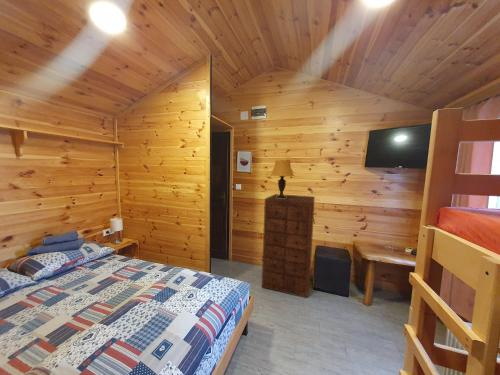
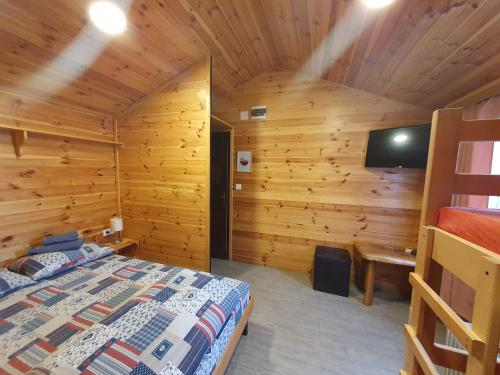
- table lamp (282, 178)
- dresser (289, 240)
